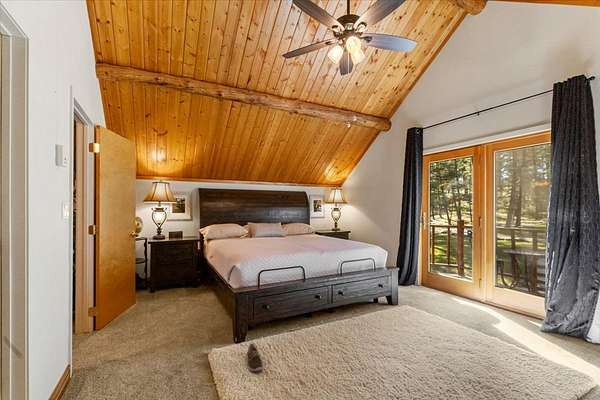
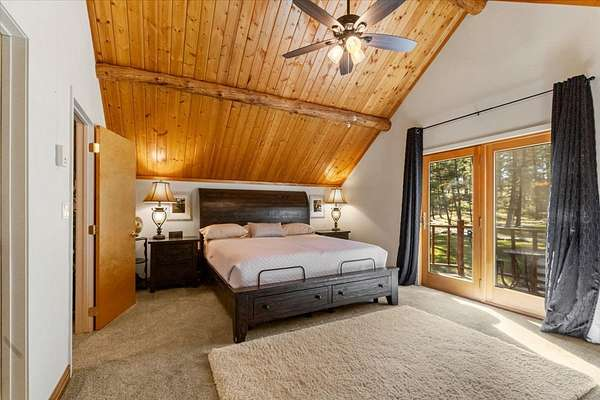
- shoe (253, 356)
